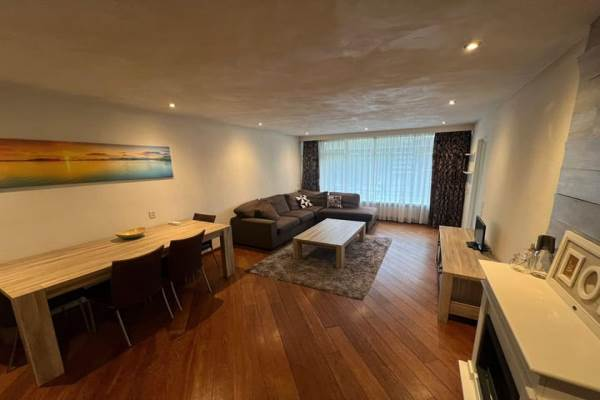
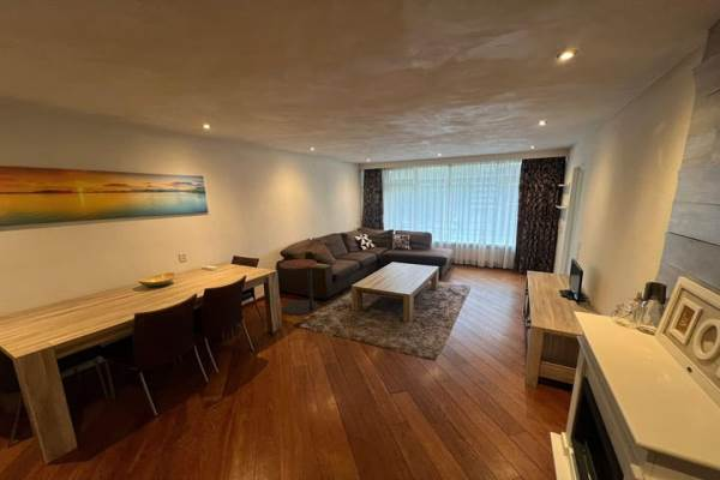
+ side table (308, 284)
